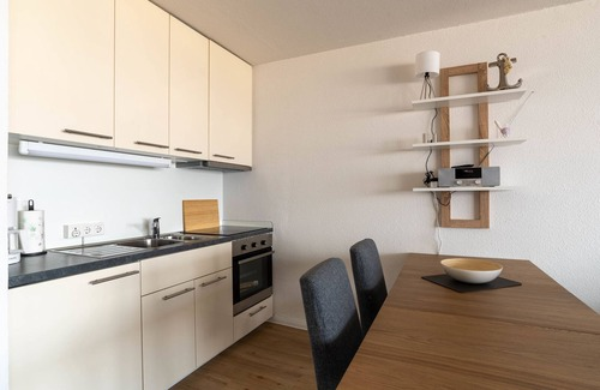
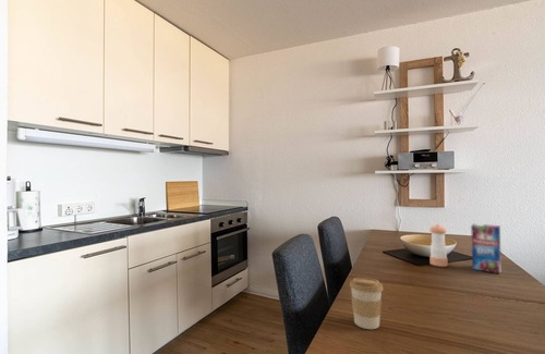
+ coffee cup (366, 301)
+ pepper shaker (438, 244)
+ juice carton (485, 247)
